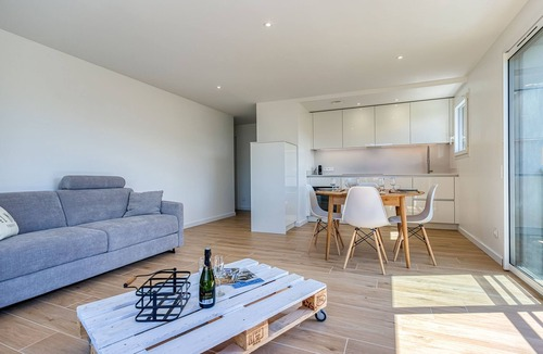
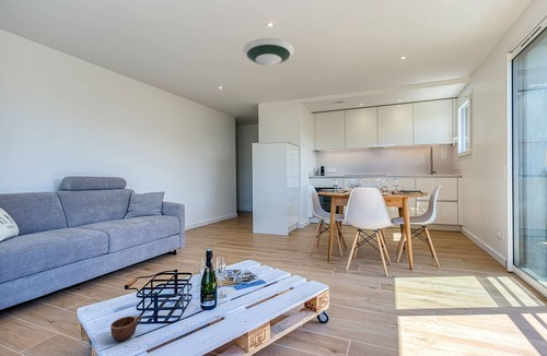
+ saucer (268, 58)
+ mug (125, 328)
